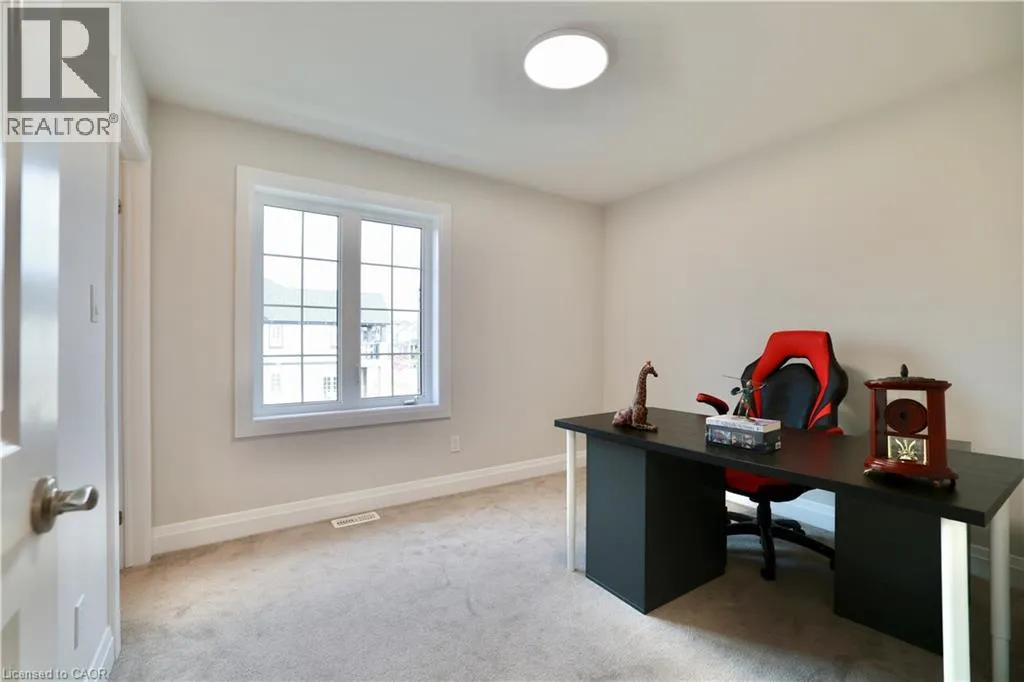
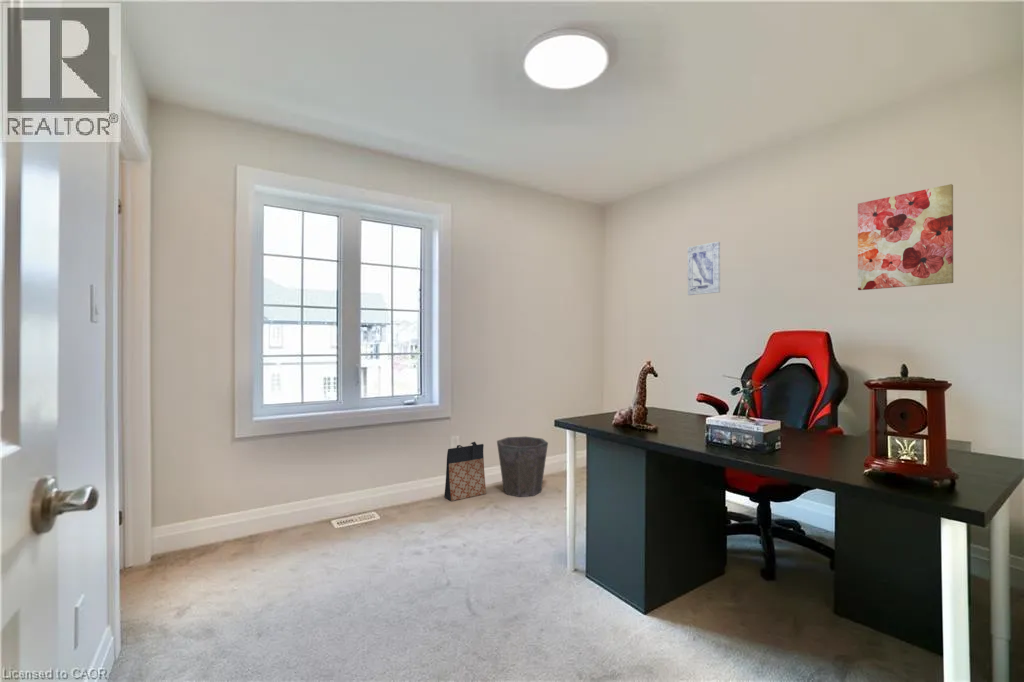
+ bag (465, 468)
+ wall art (902, 240)
+ waste bin (522, 466)
+ wall art (703, 269)
